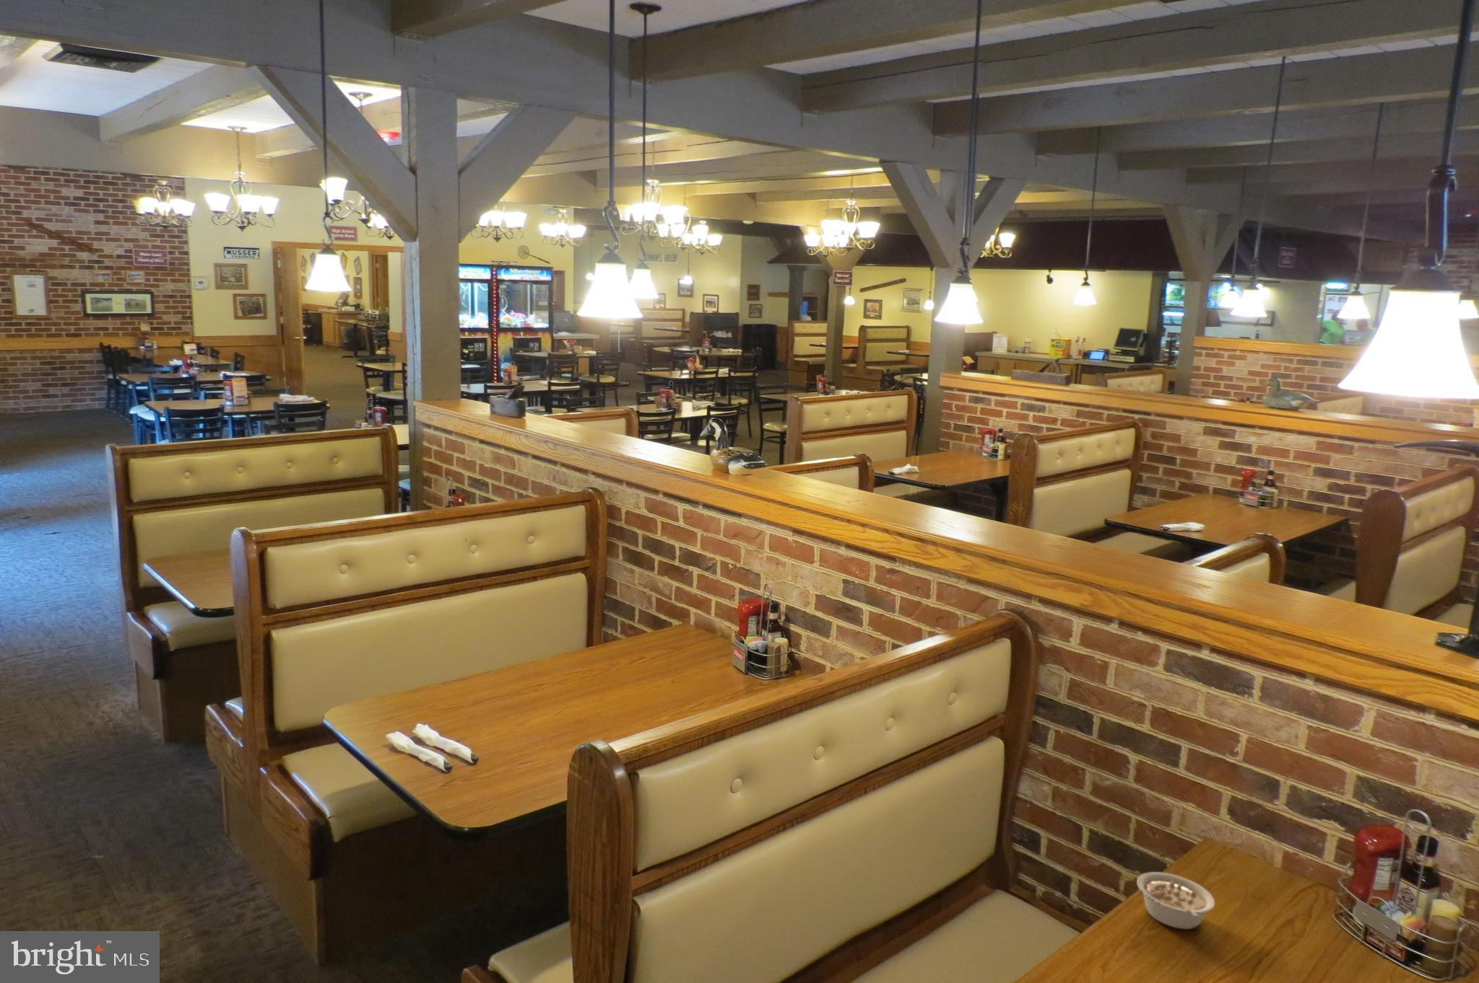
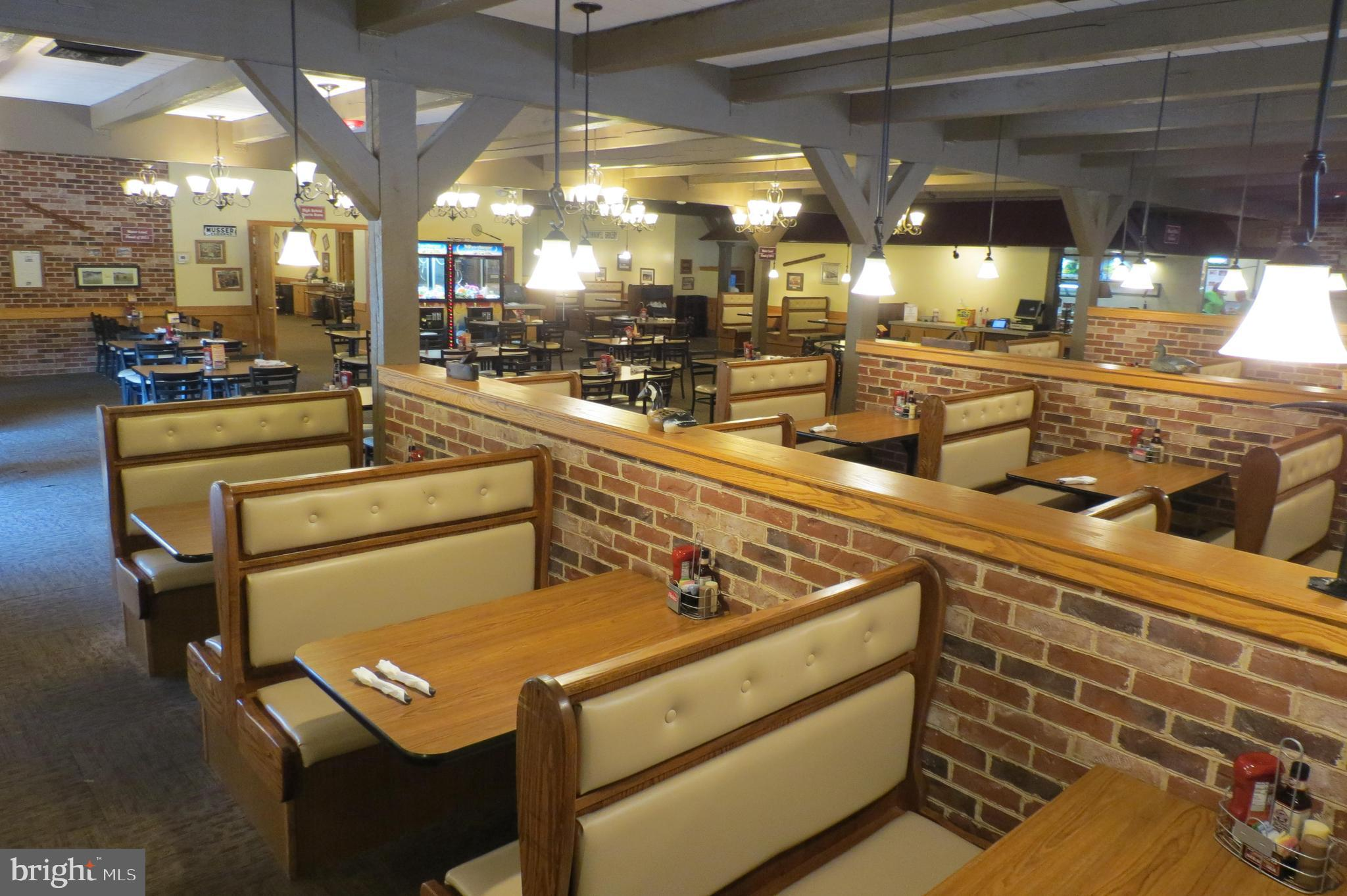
- legume (1176, 902)
